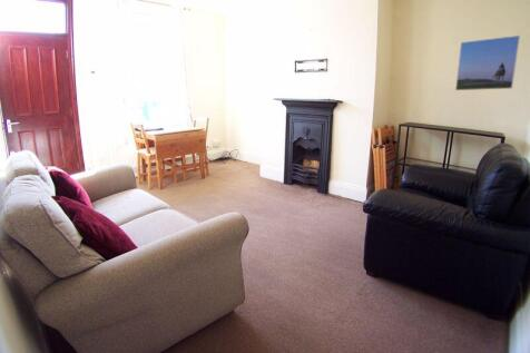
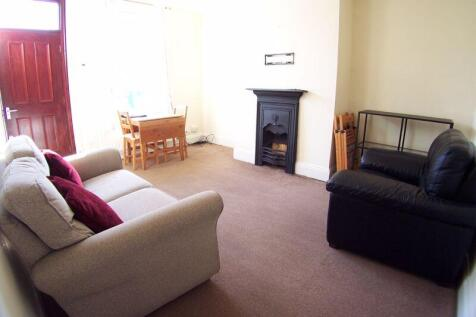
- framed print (485, 65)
